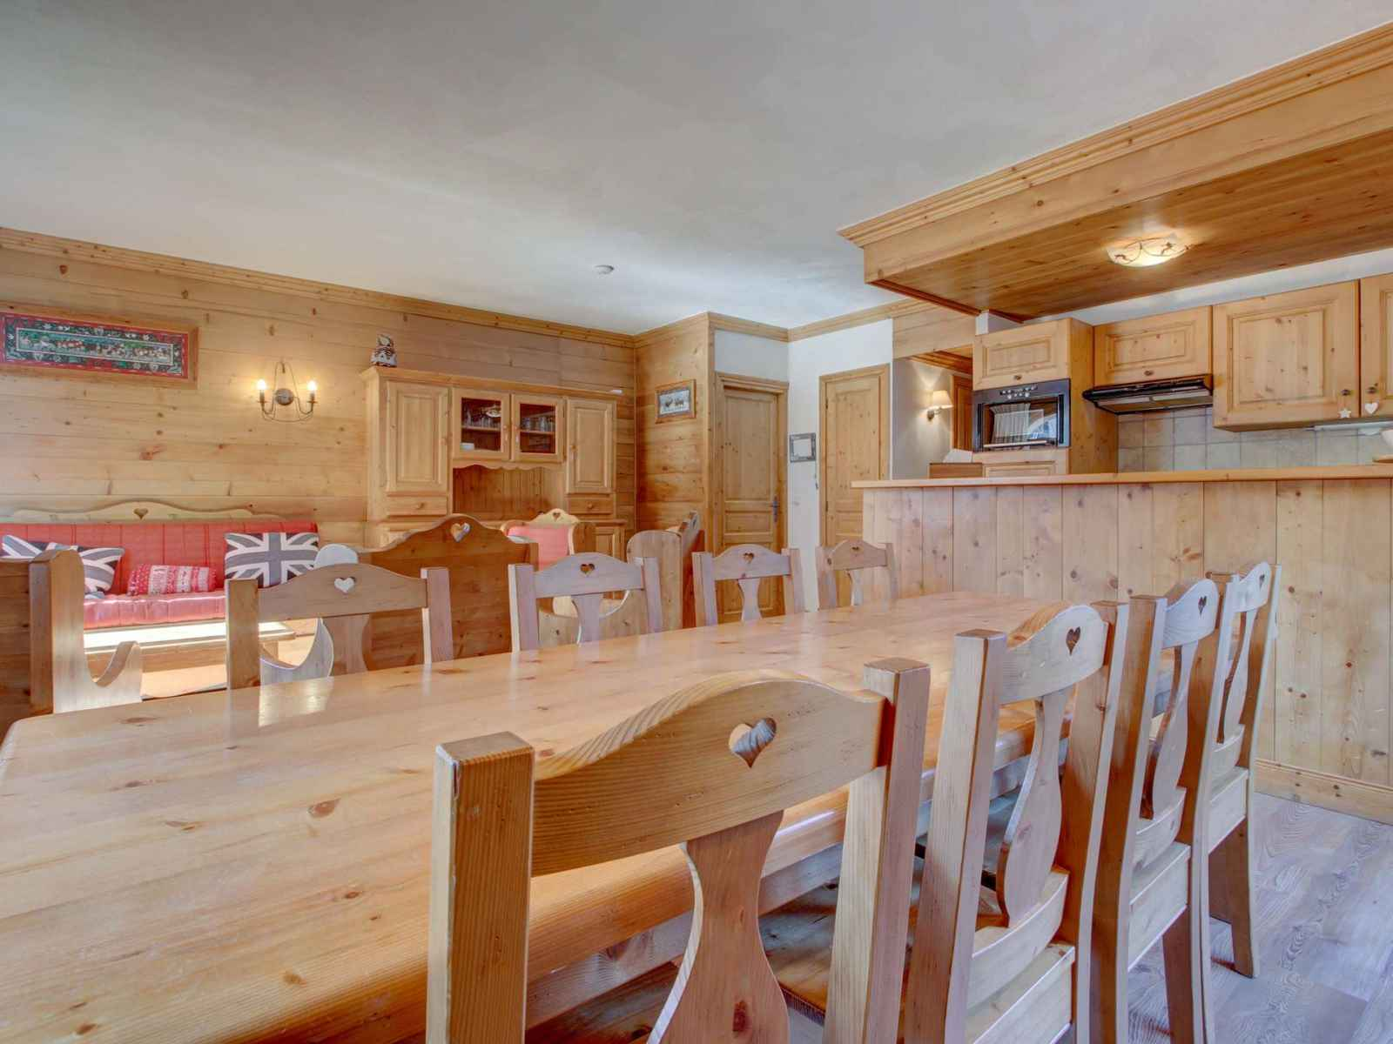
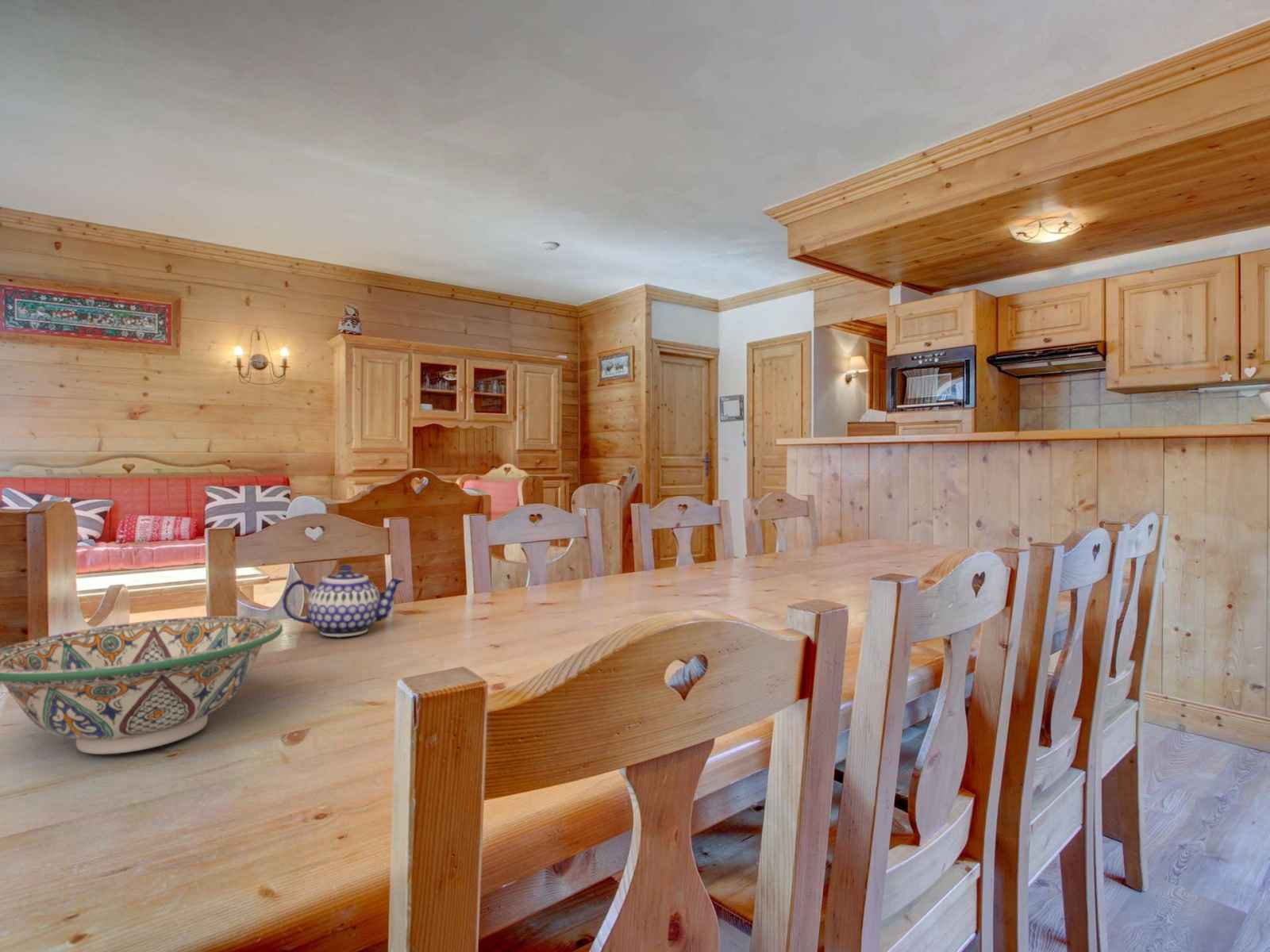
+ decorative bowl (144, 685)
+ teapot (345, 598)
